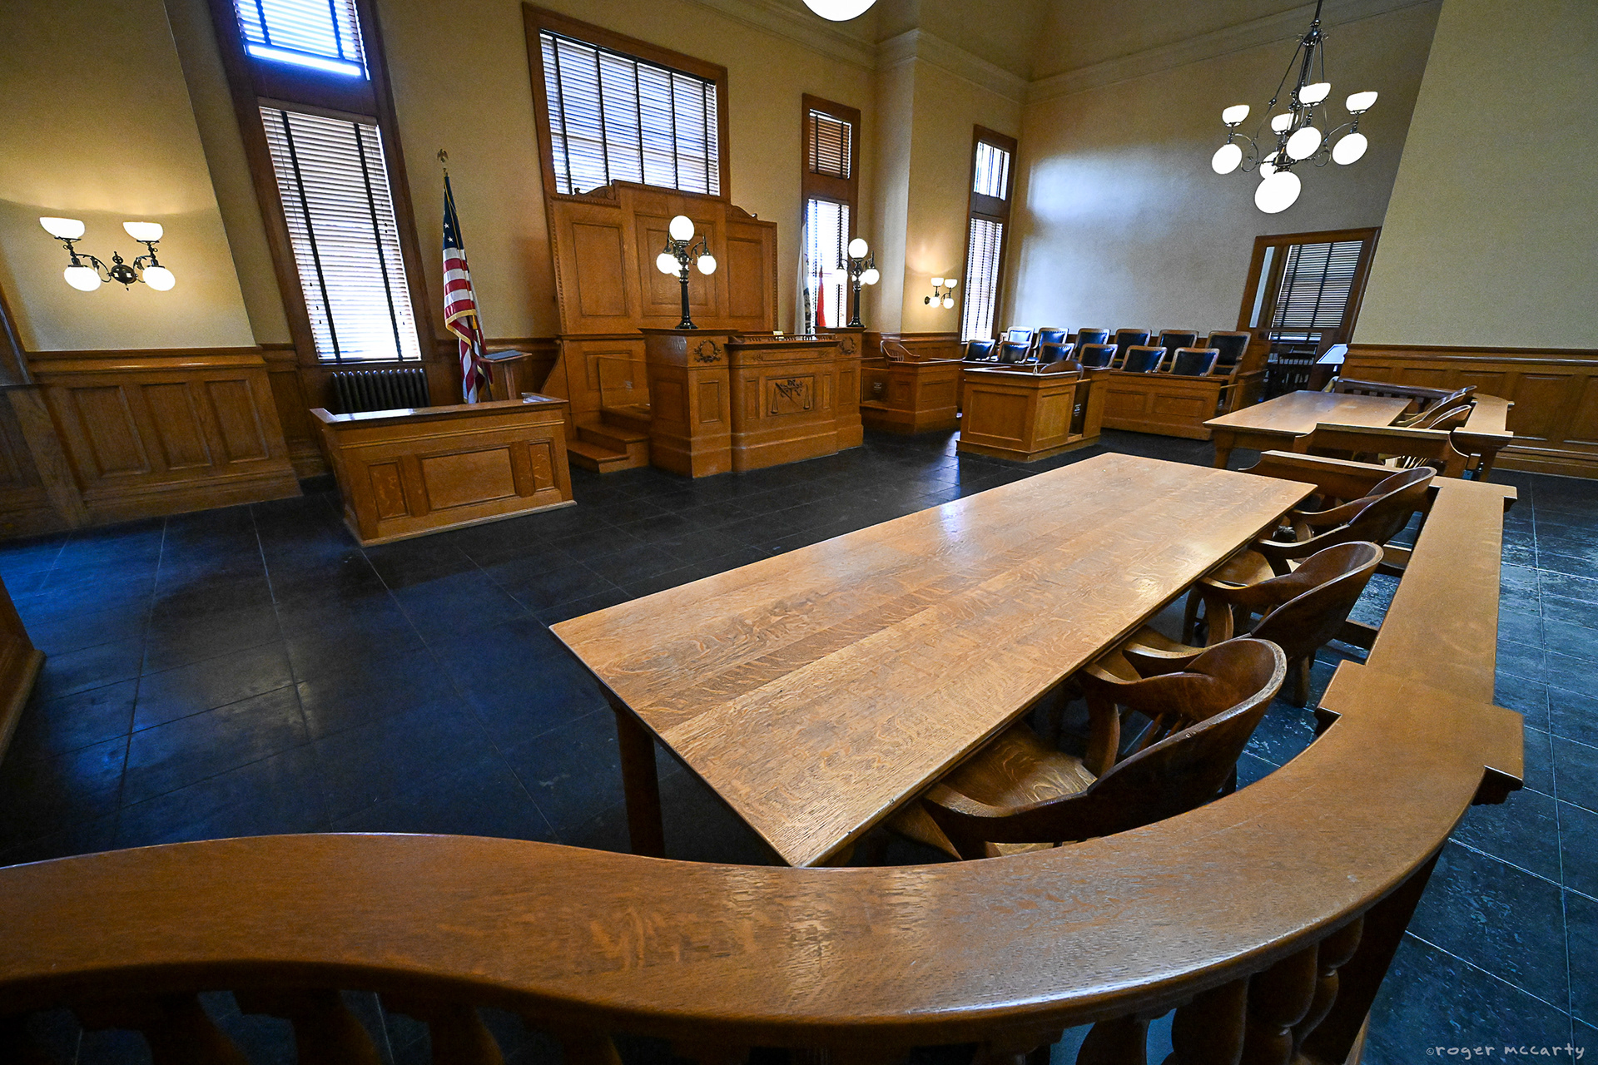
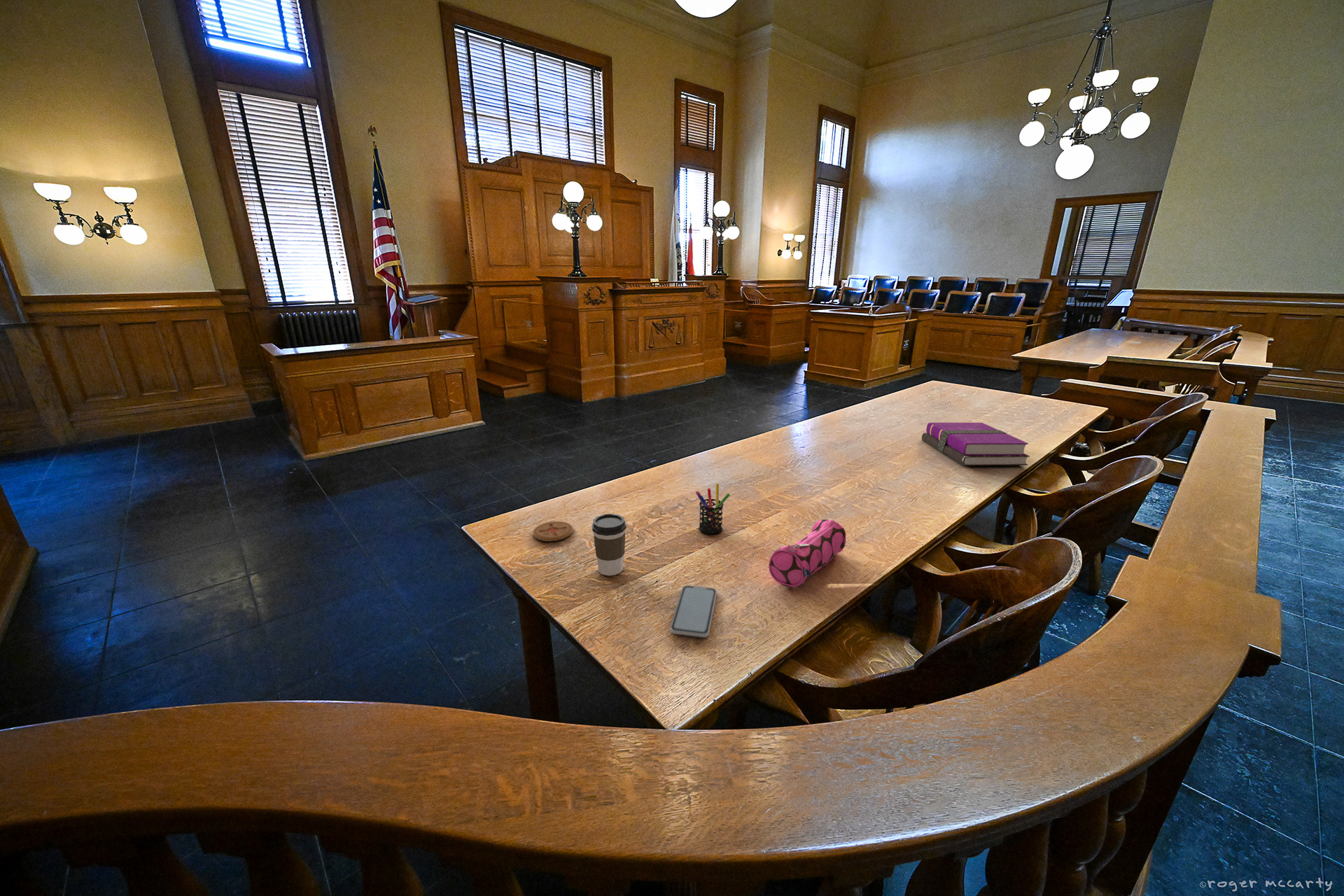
+ pencil case (811, 550)
+ coffee cup (610, 545)
+ smartphone (694, 609)
+ pen holder (713, 508)
+ notebook (972, 442)
+ coaster (553, 531)
